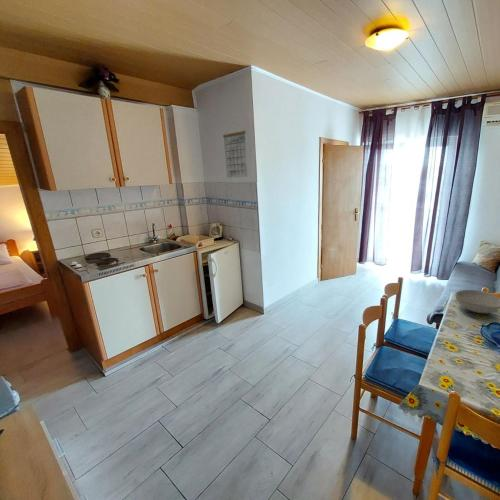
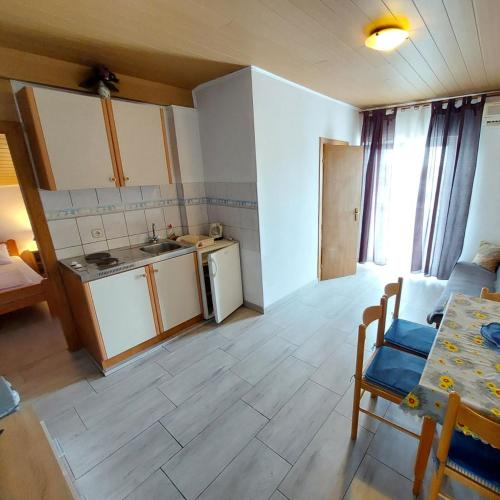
- calendar (235, 150)
- bowl (477, 303)
